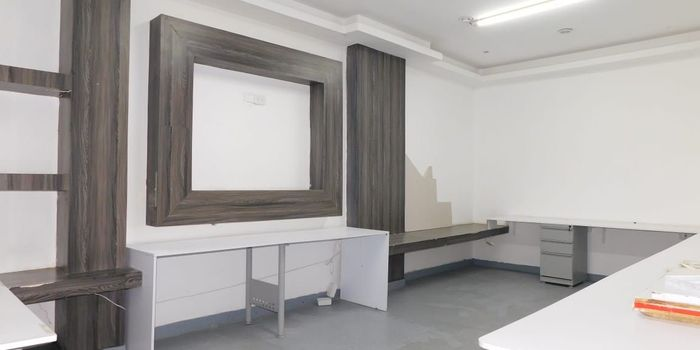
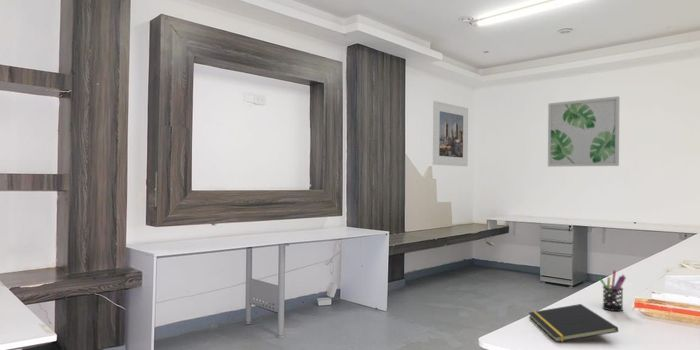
+ wall art (581, 133)
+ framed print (451, 135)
+ pen holder (610, 289)
+ notepad (569, 321)
